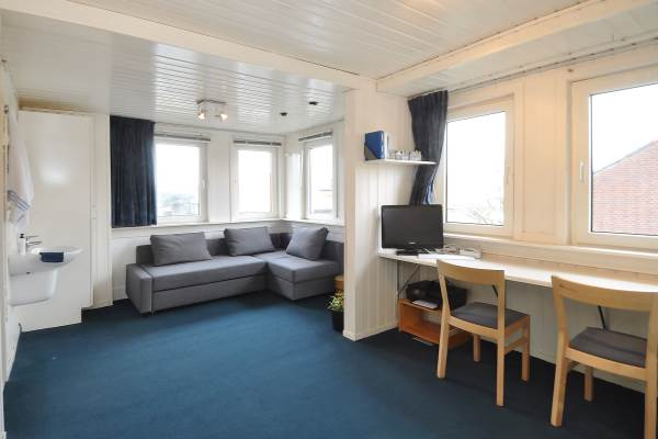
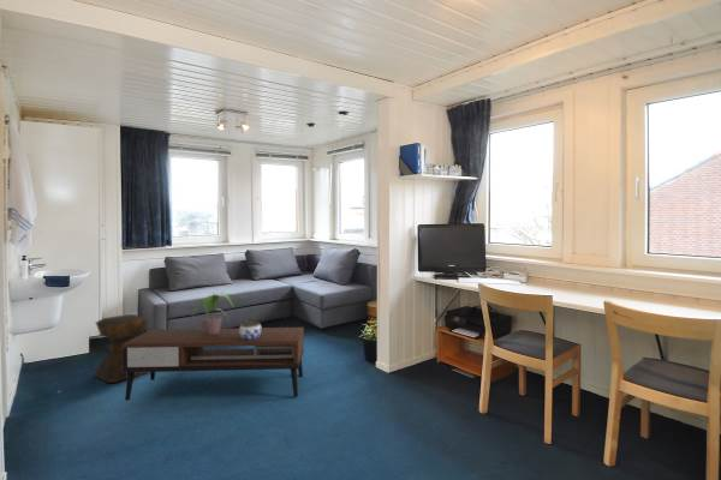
+ stool (121, 346)
+ potted plant (211, 310)
+ coffee table (220, 361)
+ jar (250, 330)
